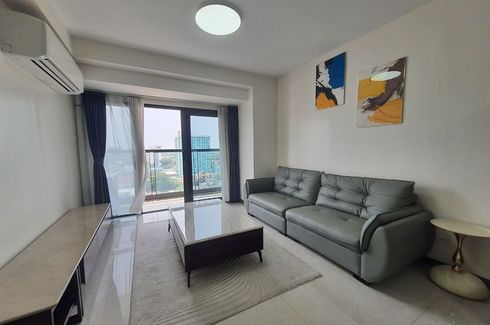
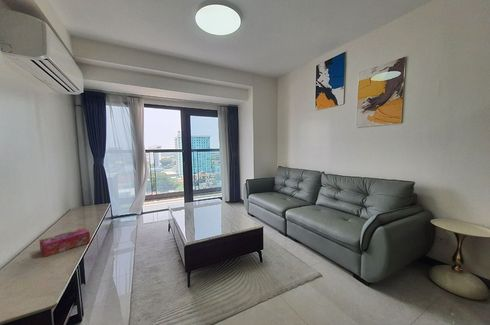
+ tissue box (66, 241)
